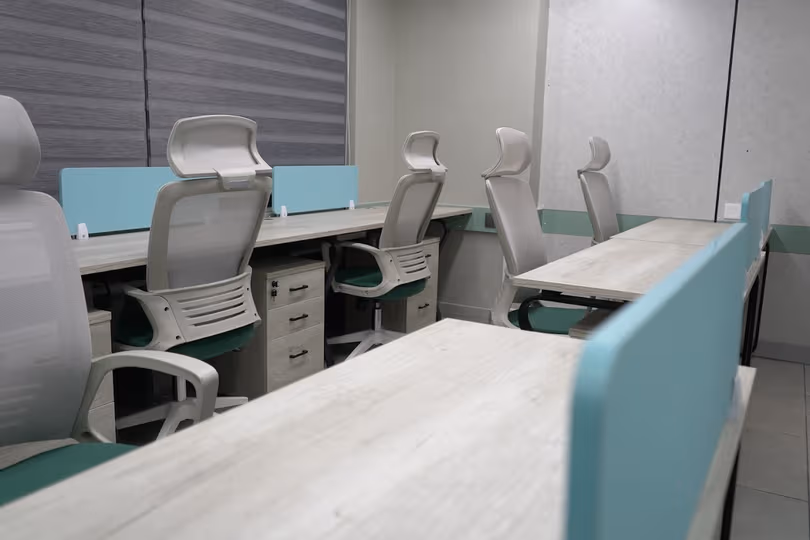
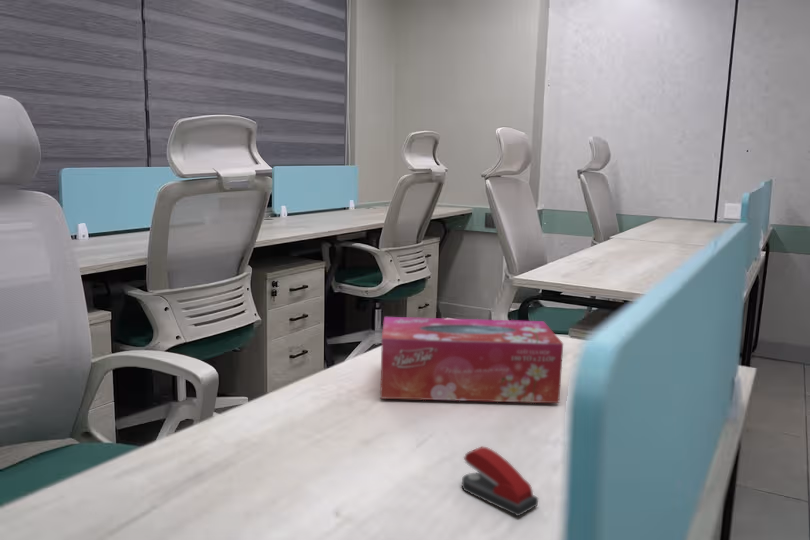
+ tissue box (466, 357)
+ stapler (496, 476)
